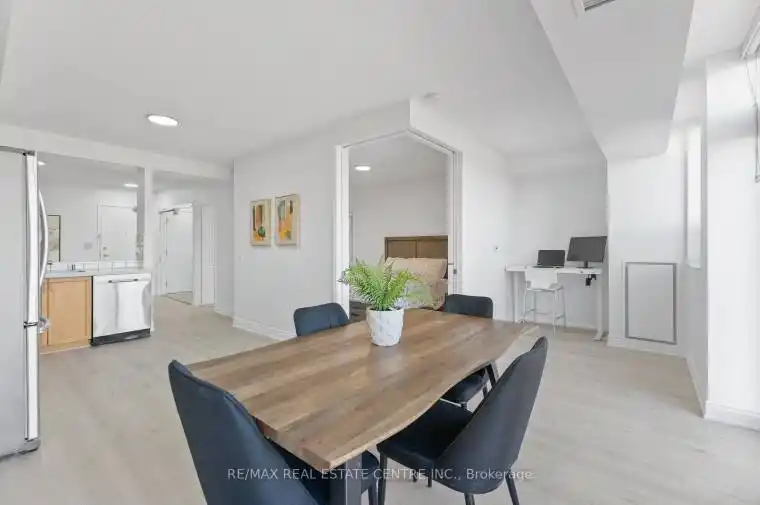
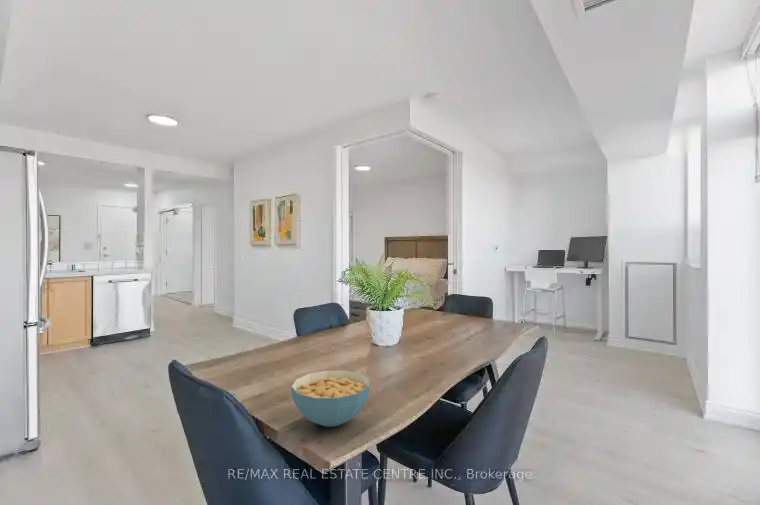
+ cereal bowl (331, 402)
